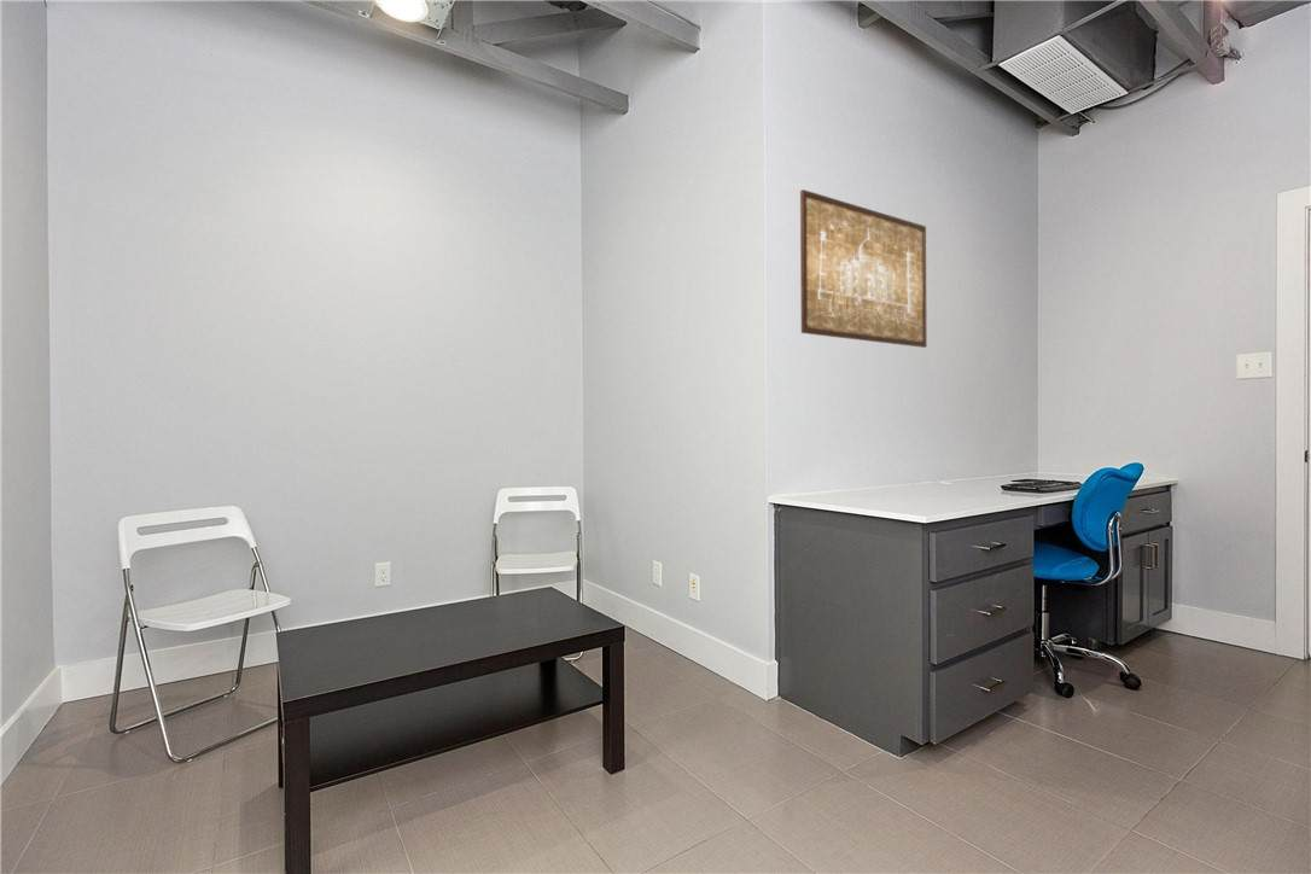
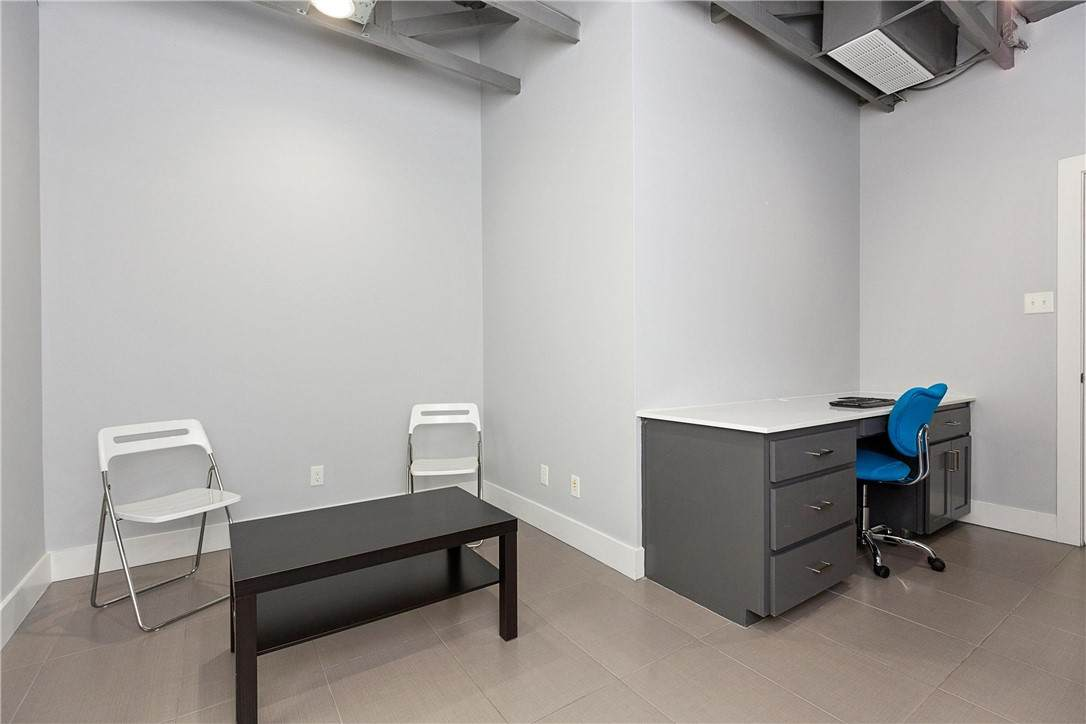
- wall art (868, 275)
